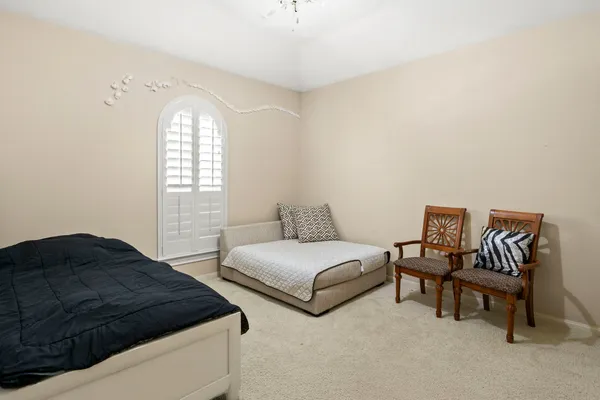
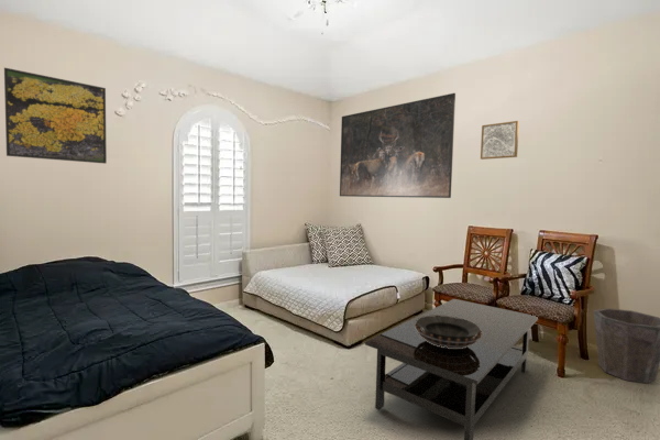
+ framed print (388, 152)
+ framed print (59, 119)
+ decorative bowl (447, 333)
+ coffee table (460, 358)
+ wall art (498, 141)
+ waste bin (627, 344)
